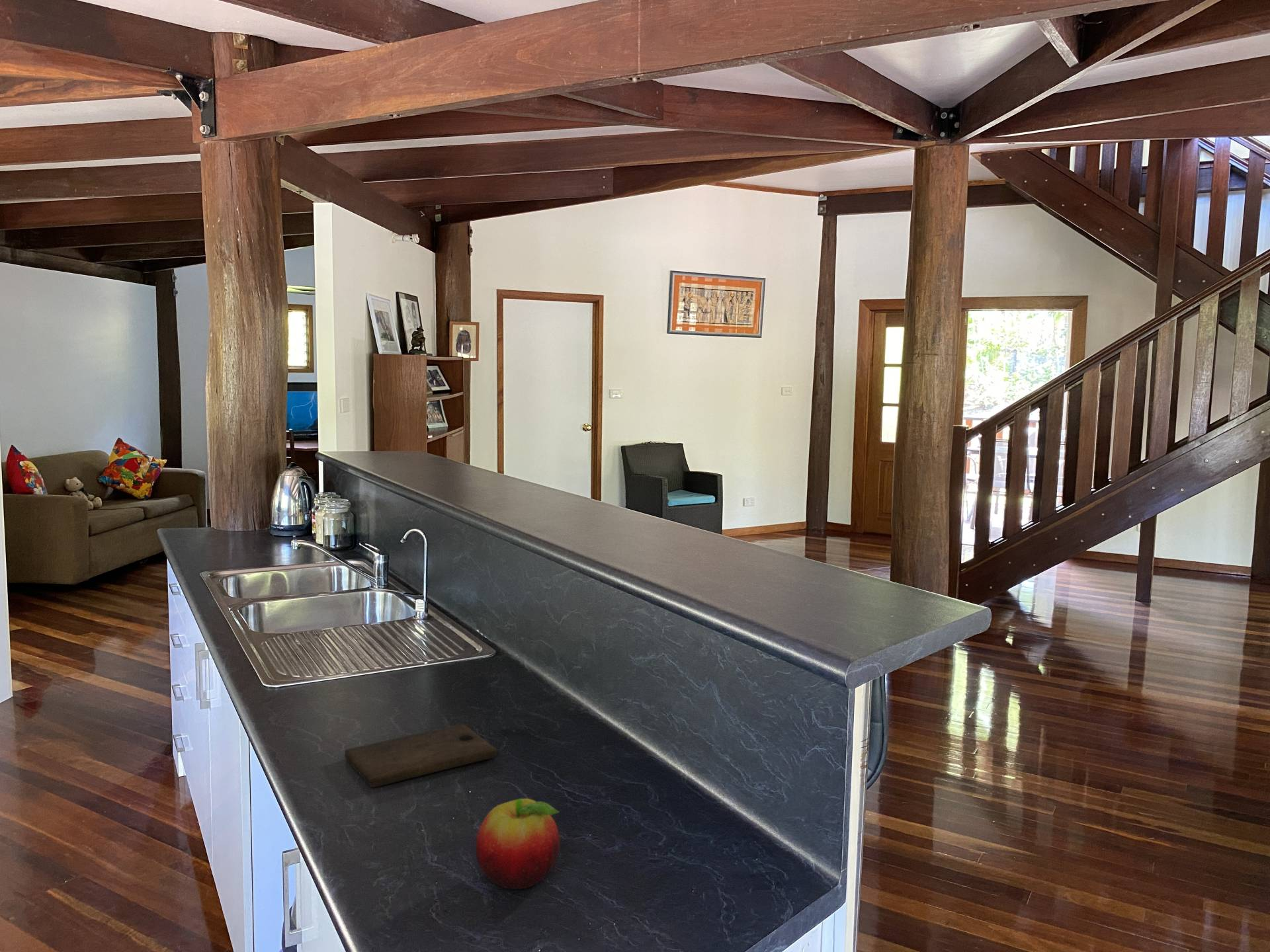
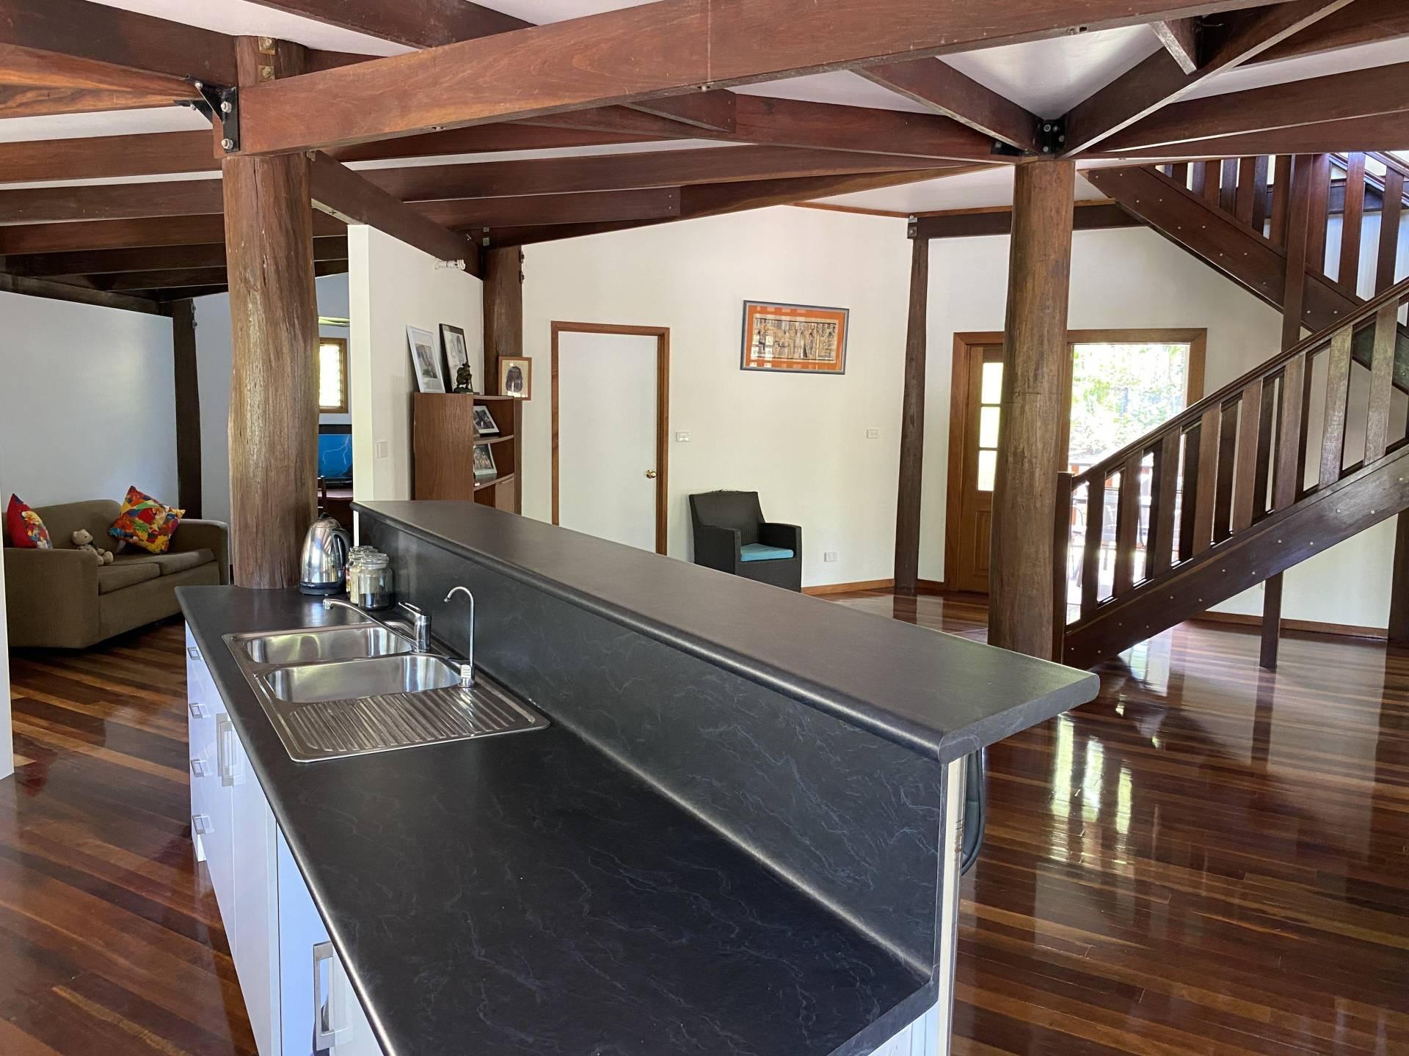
- fruit (518, 840)
- cutting board (421, 753)
